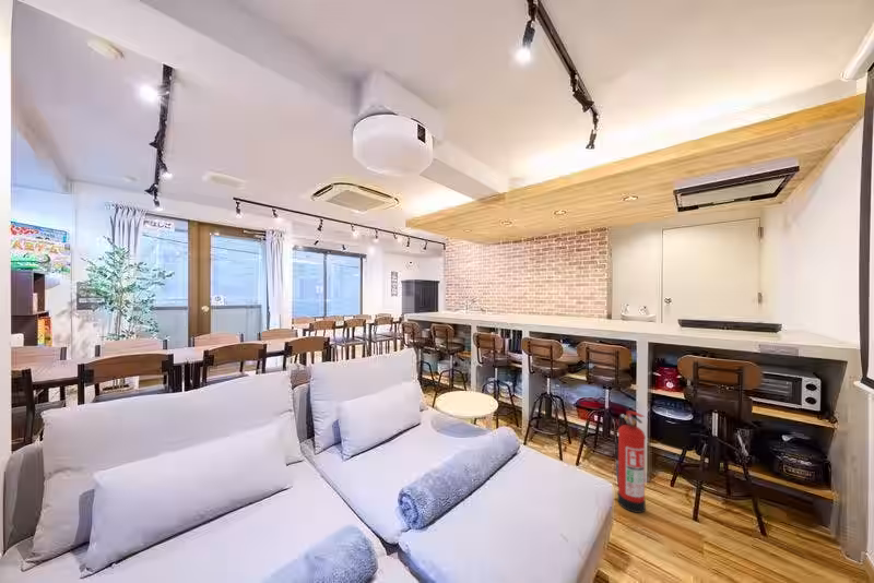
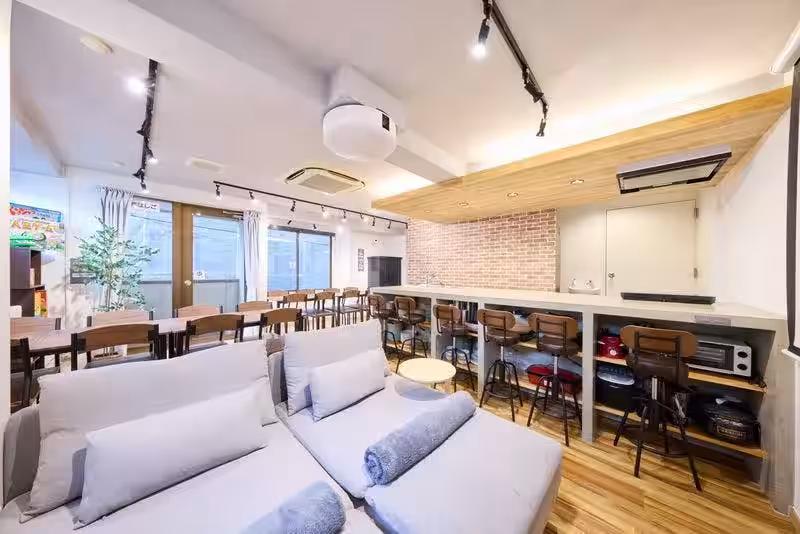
- fire extinguisher (630, 456)
